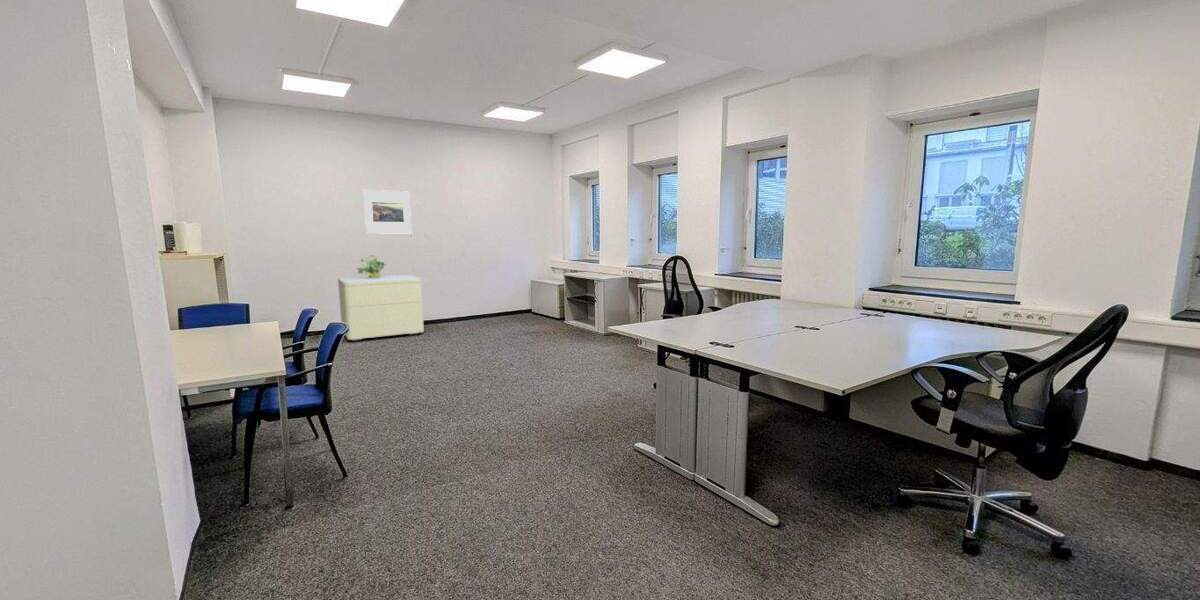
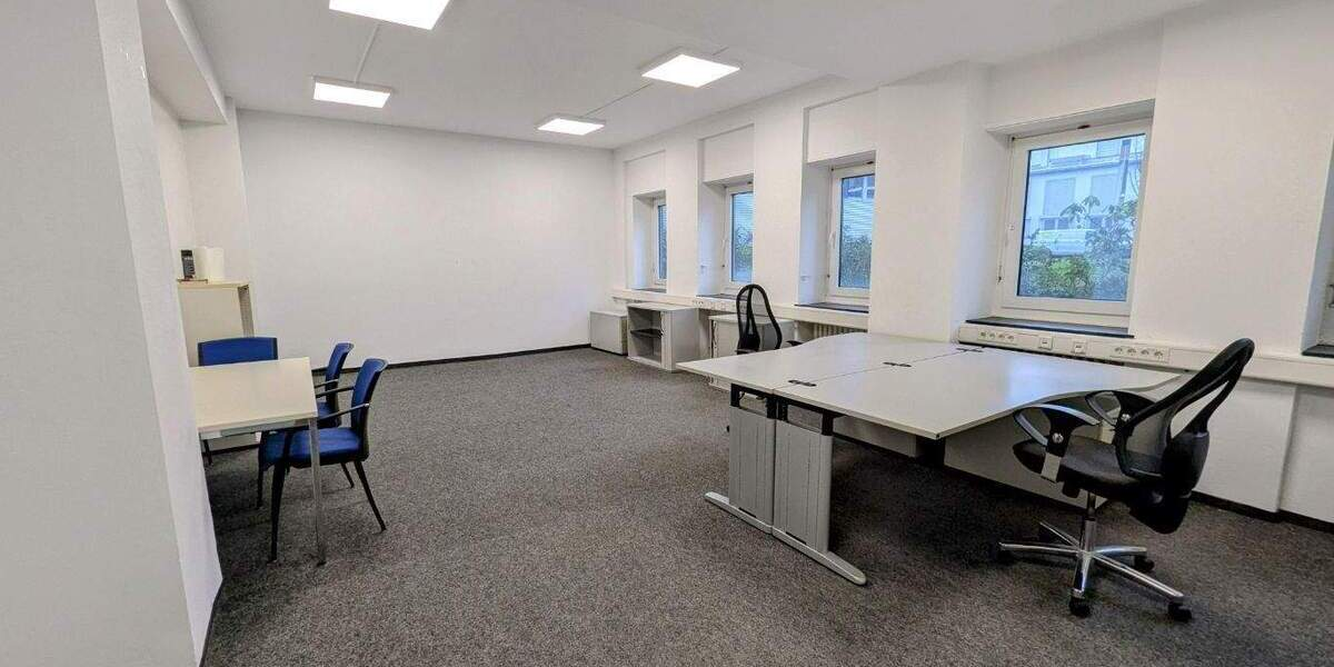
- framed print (388, 212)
- potted plant (371, 266)
- nightstand (381, 306)
